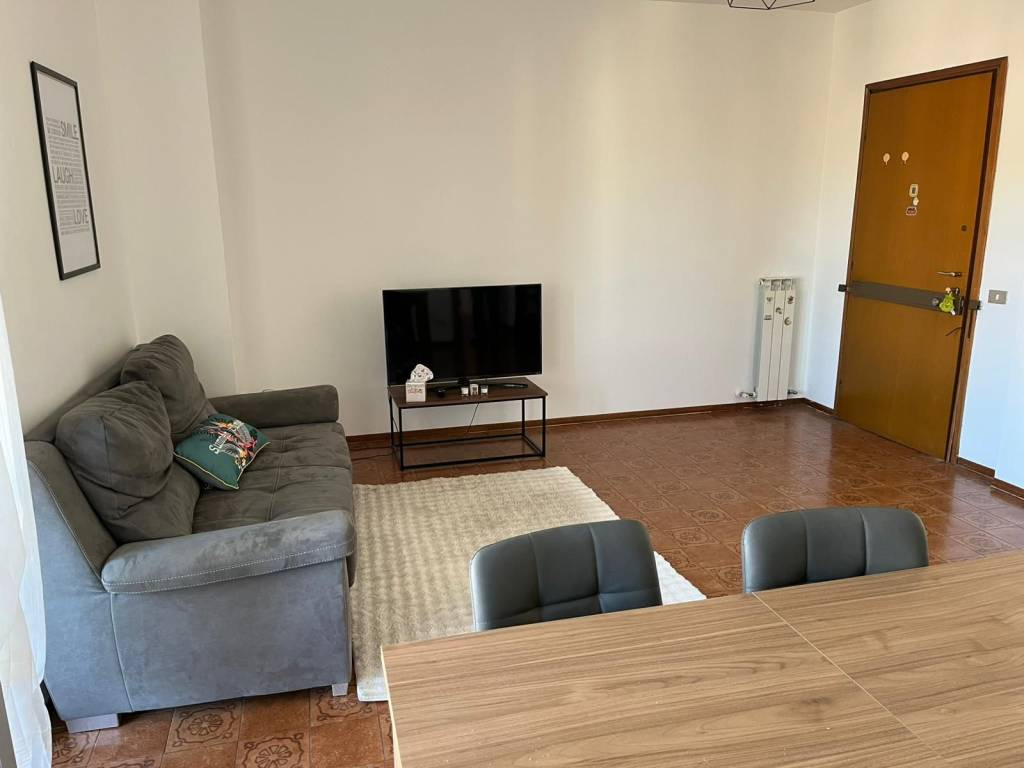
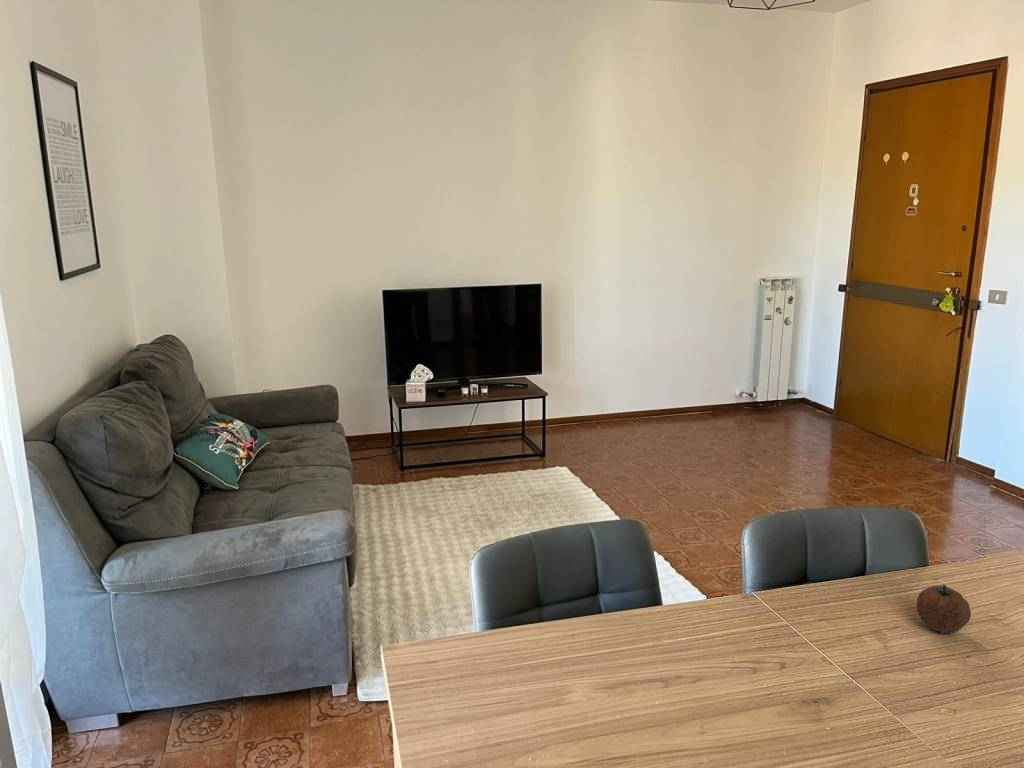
+ fruit (943, 606)
